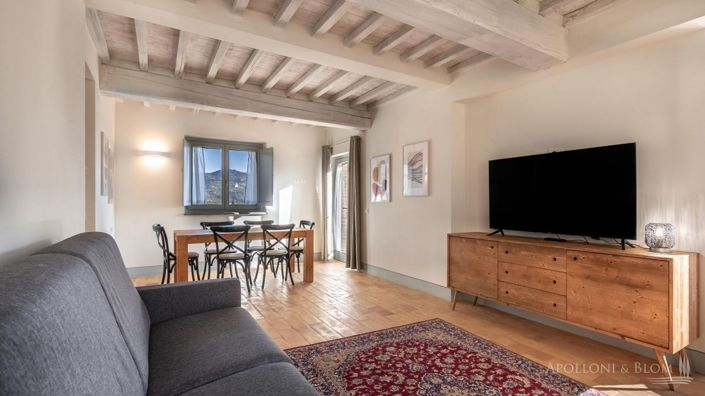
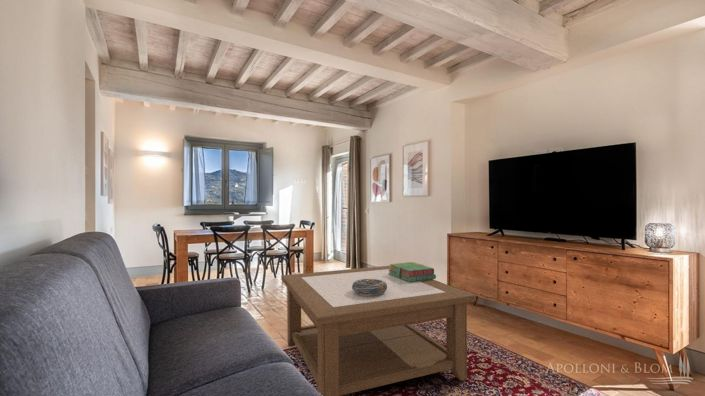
+ coffee table (367, 321)
+ decorative bowl (369, 286)
+ stack of books (411, 270)
